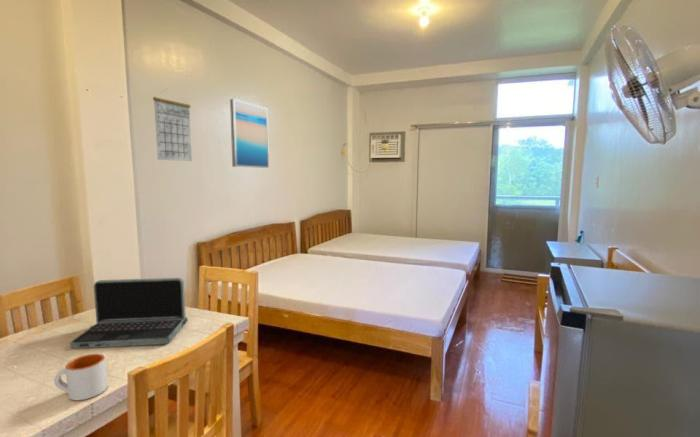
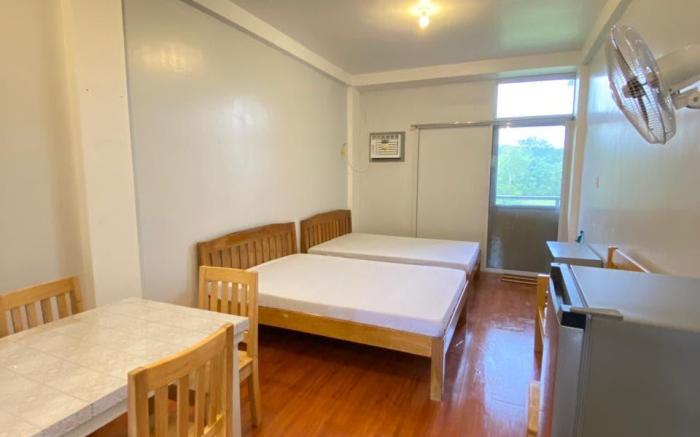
- laptop (129, 308)
- mug (81, 377)
- wall art (250, 136)
- calendar (173, 123)
